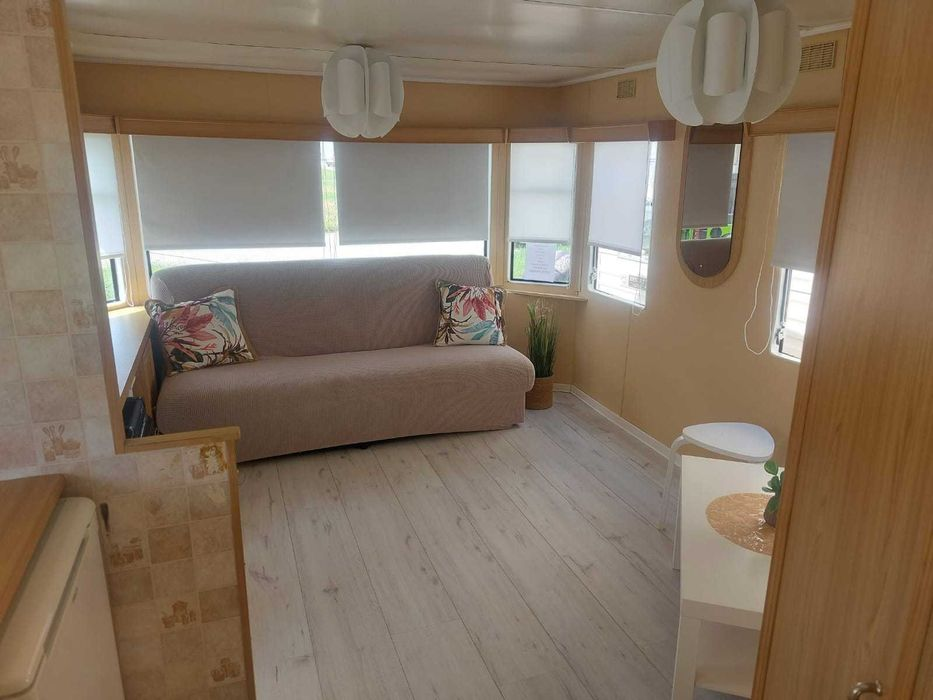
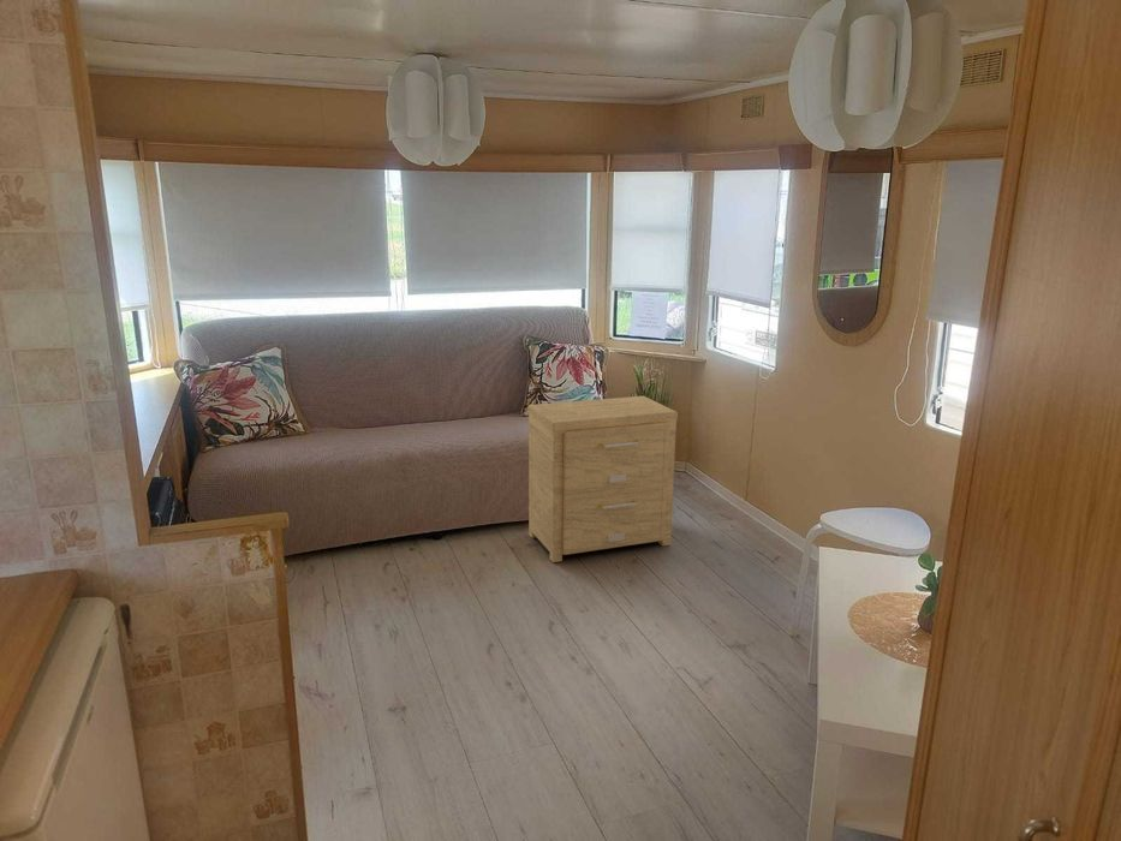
+ side table (602, 477)
